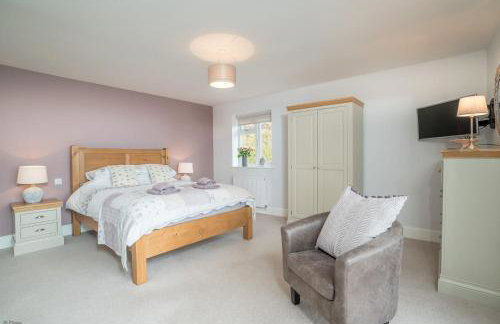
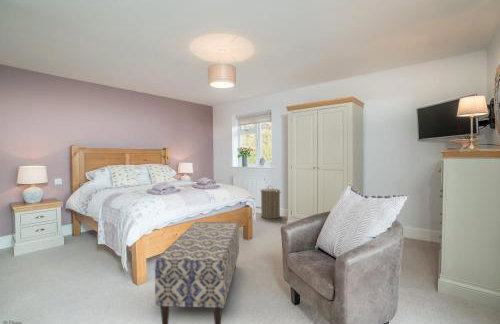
+ bench (206, 263)
+ laundry hamper (270, 201)
